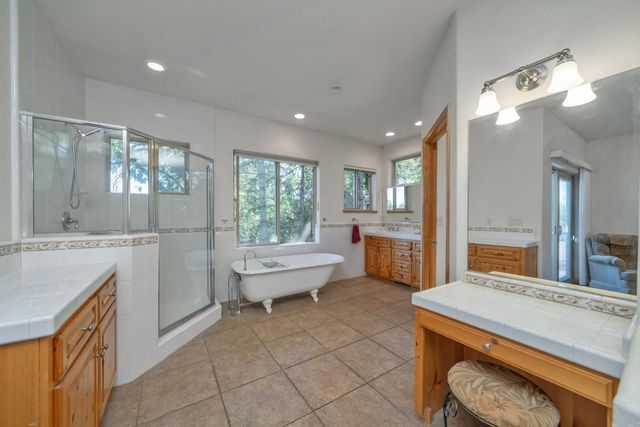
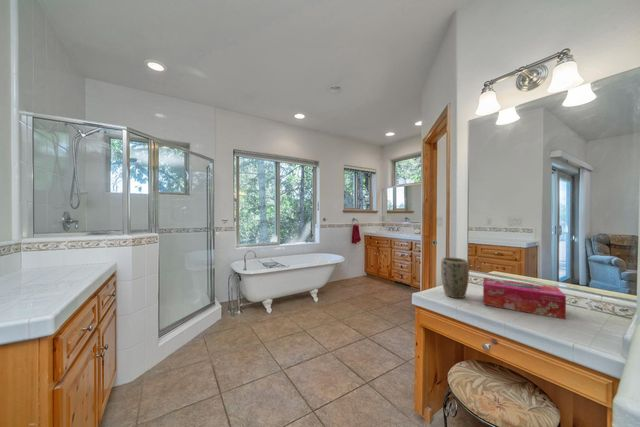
+ plant pot (454, 277)
+ tissue box (519, 295)
